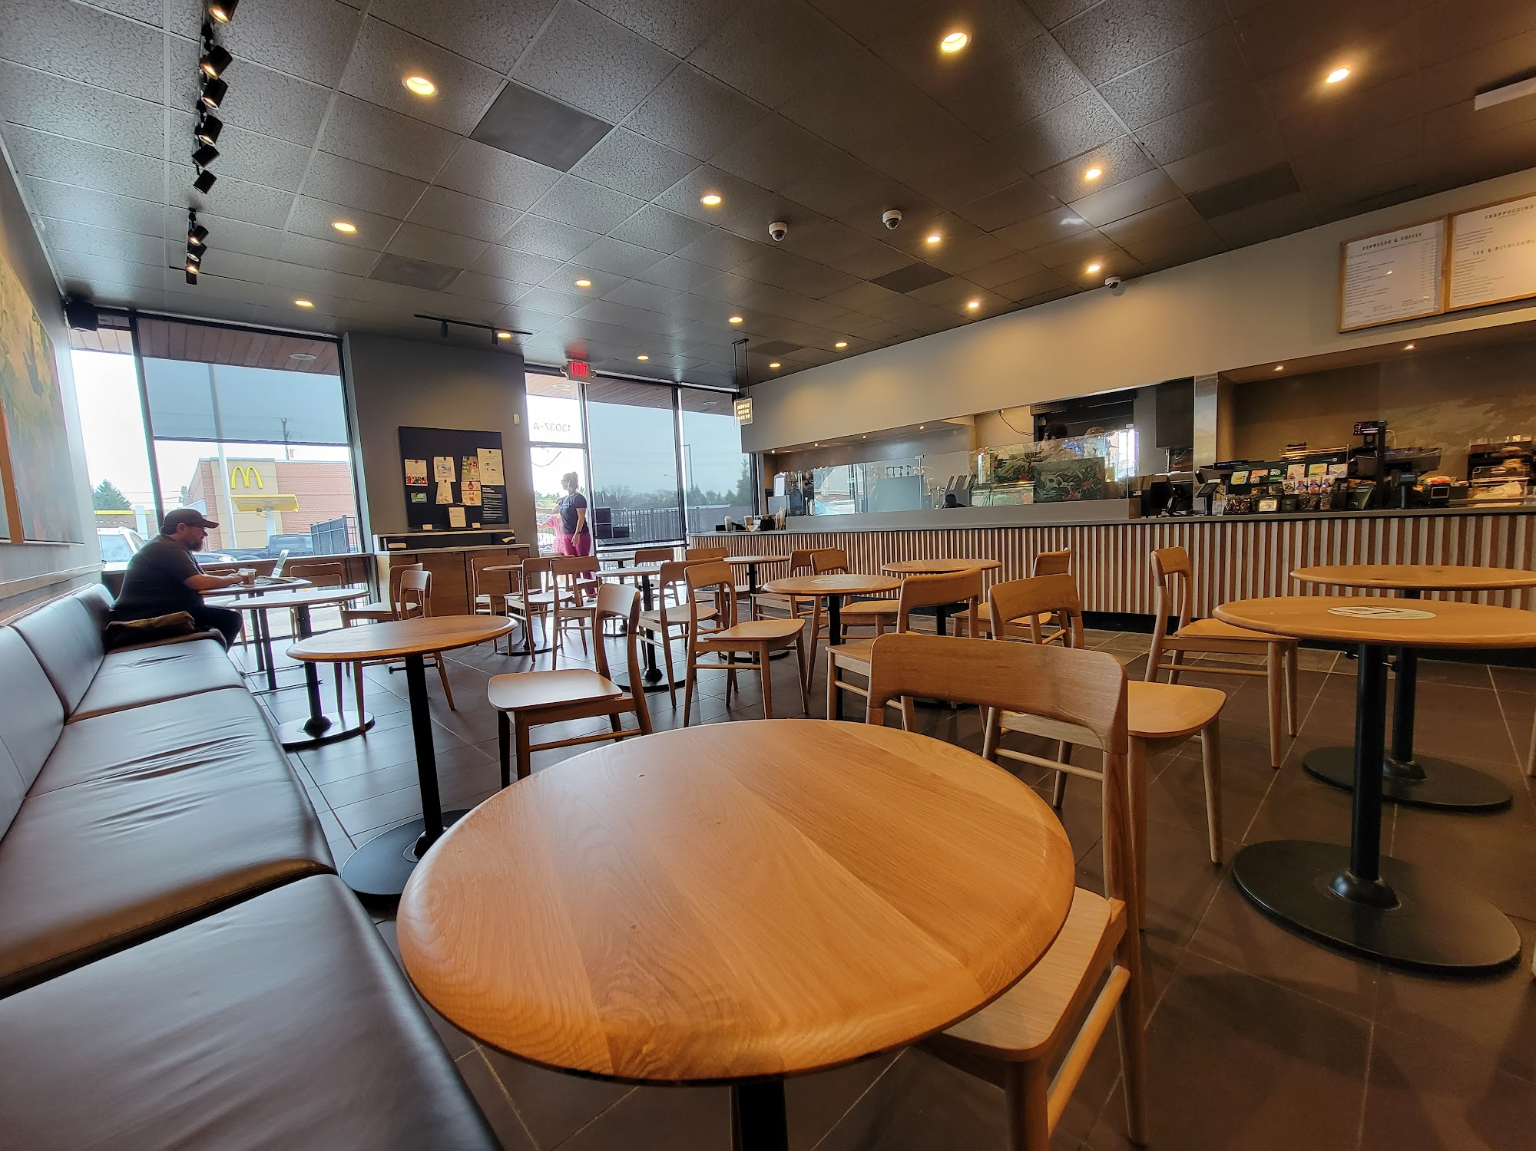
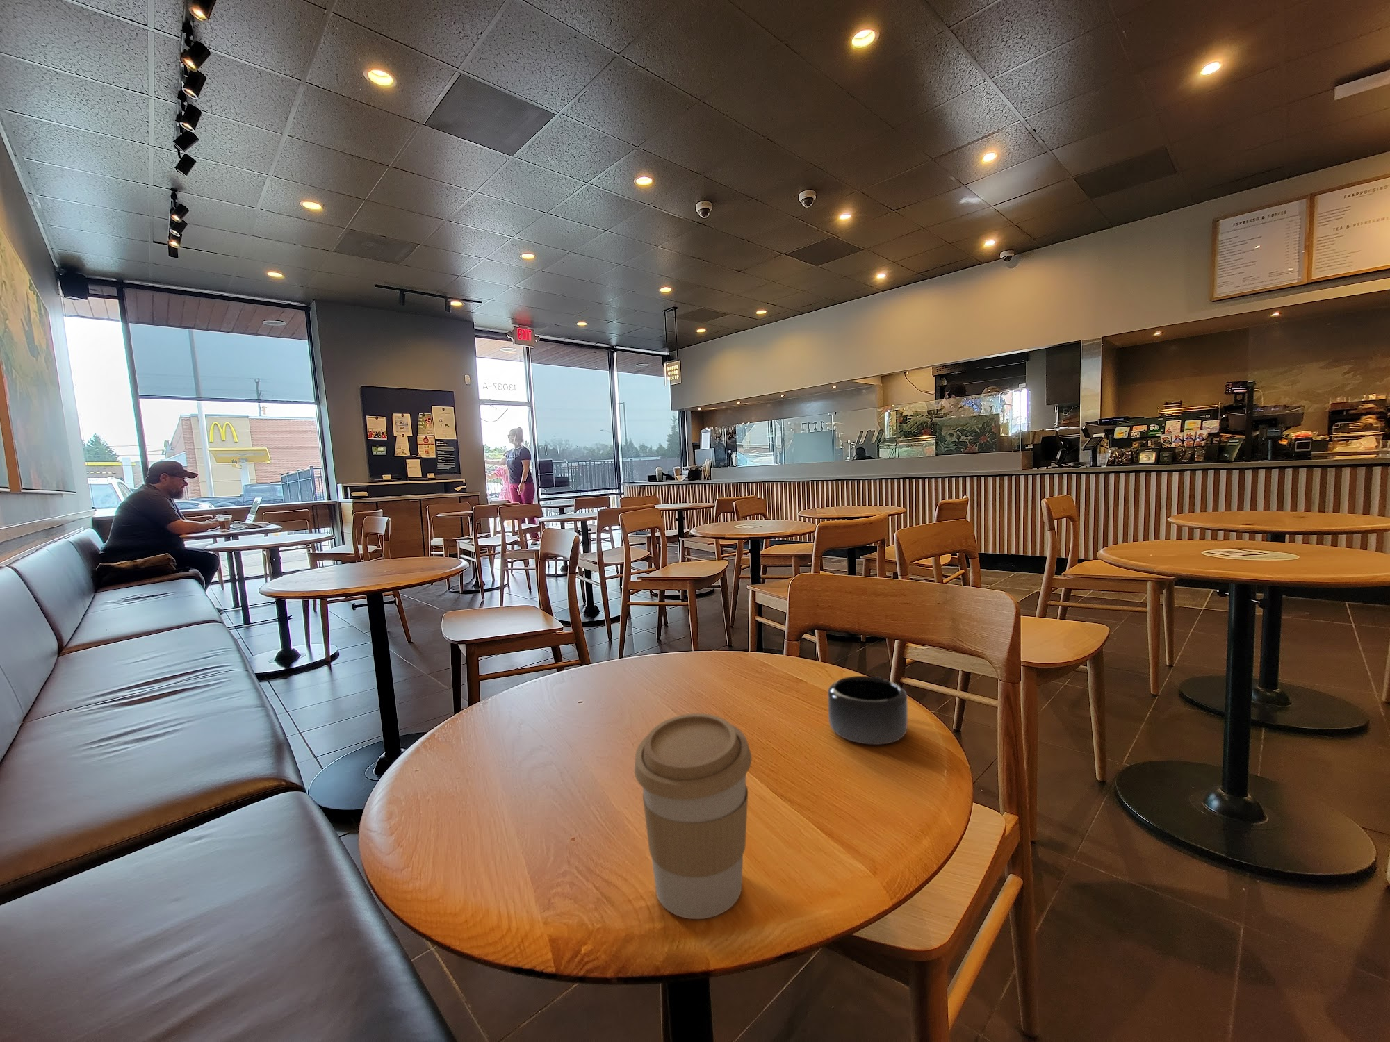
+ mug (869, 705)
+ coffee cup (695, 809)
